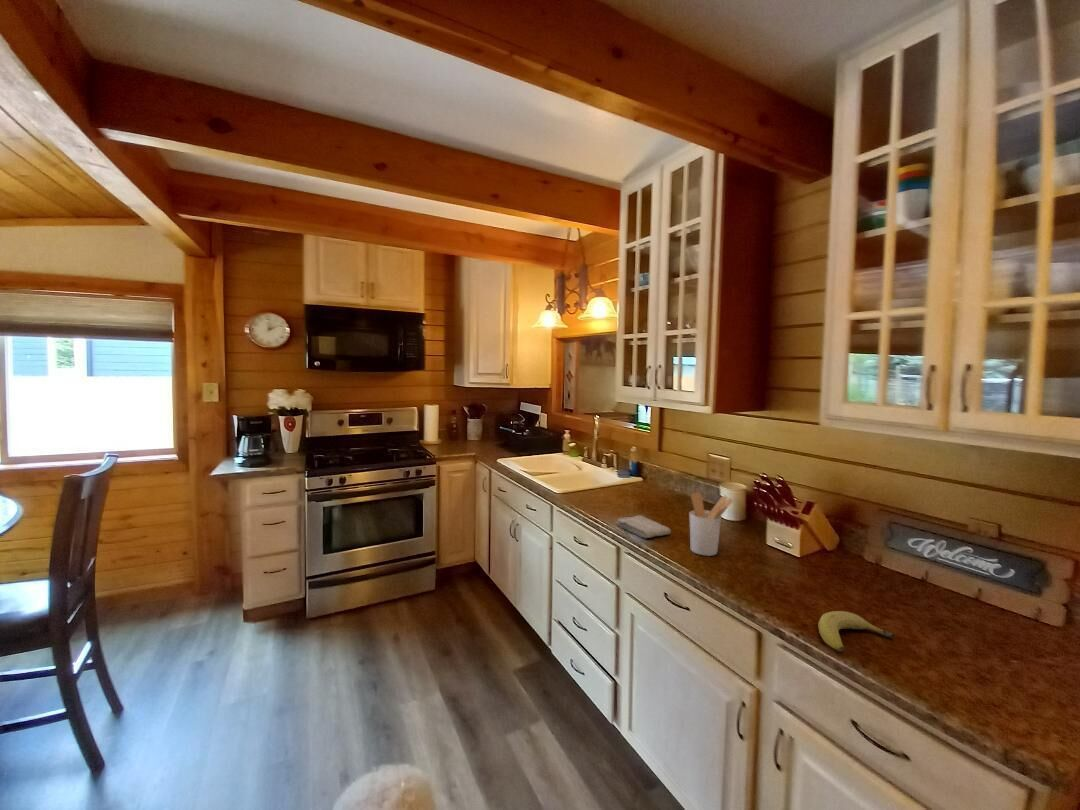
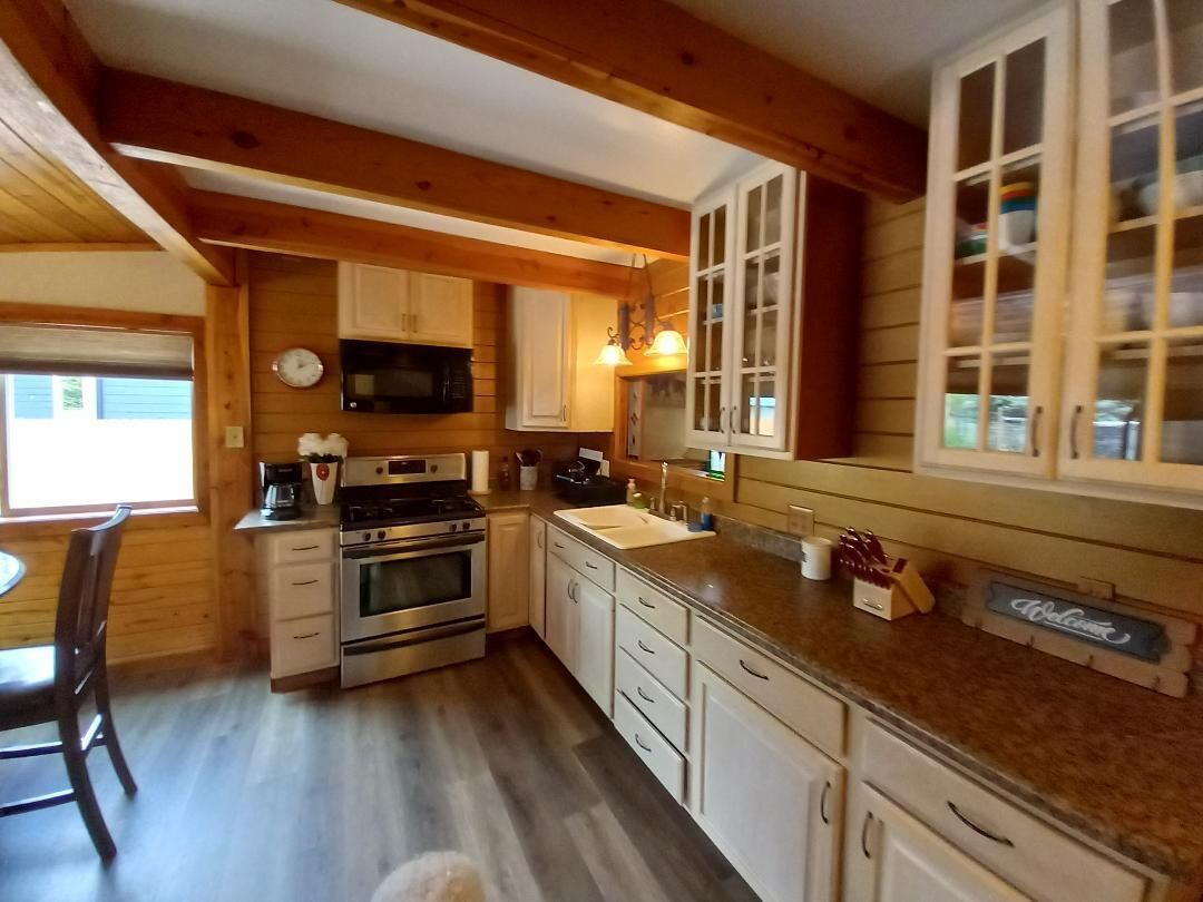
- fruit (847, 627)
- washcloth (642, 525)
- utensil holder (711, 523)
